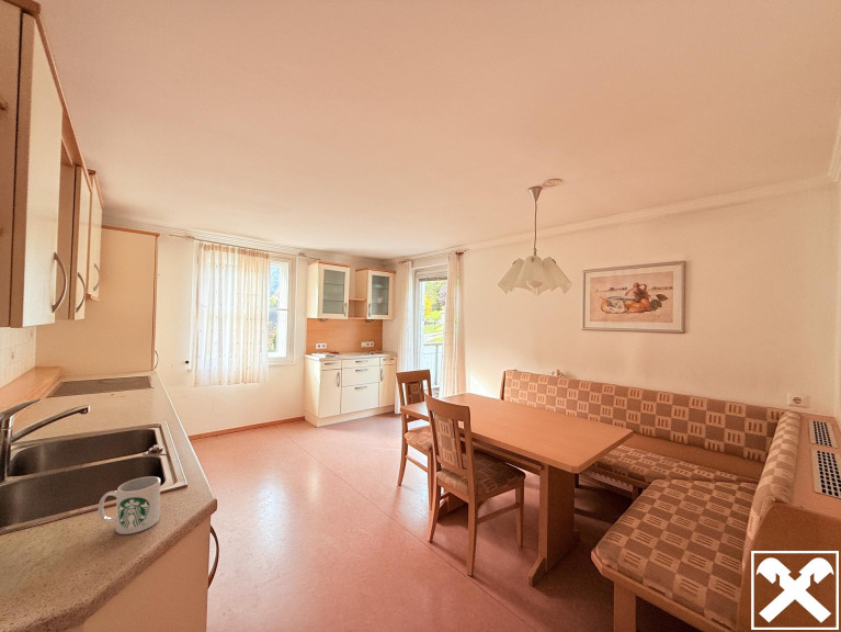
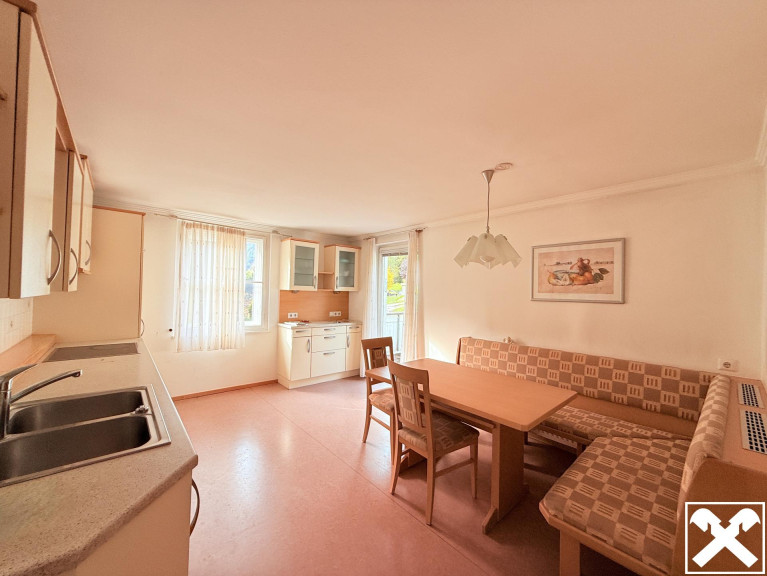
- mug (129, 505)
